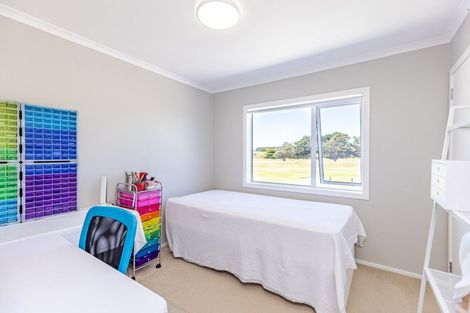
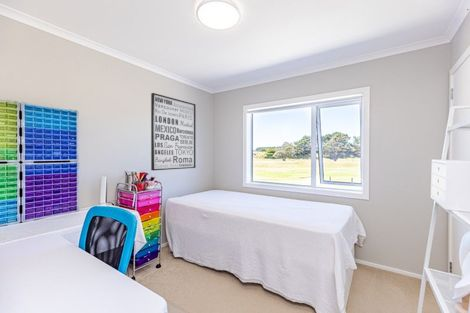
+ wall art (175, 134)
